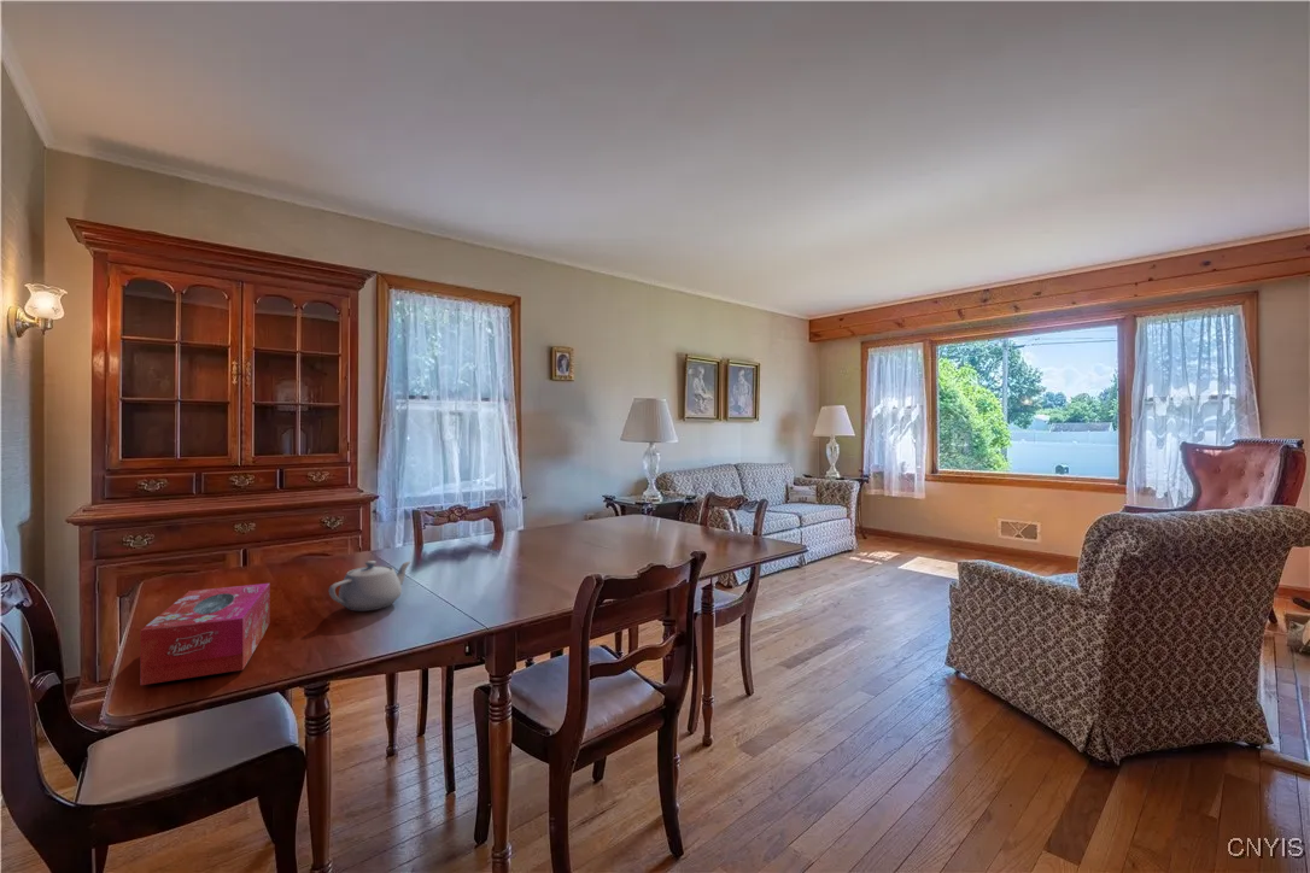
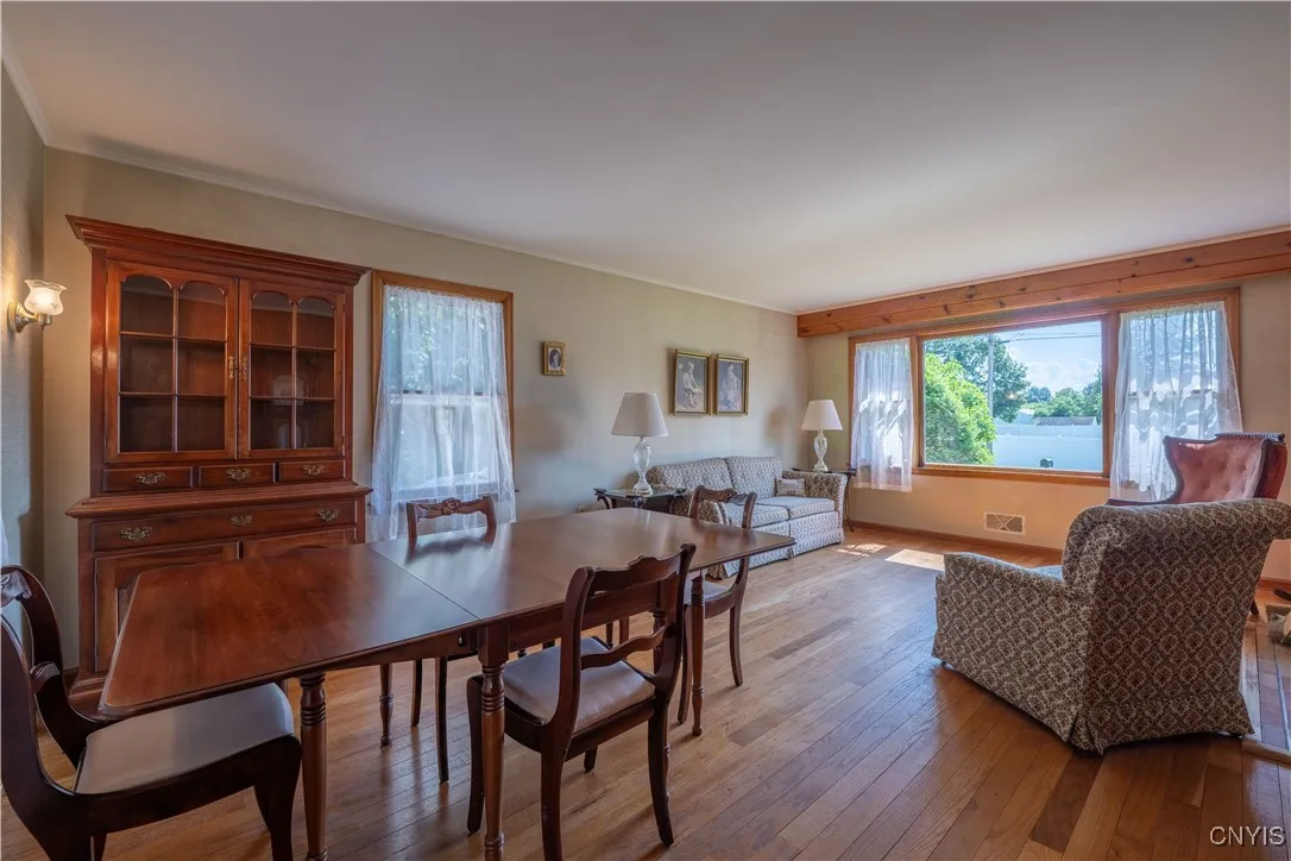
- tissue box (214, 627)
- teapot (372, 582)
